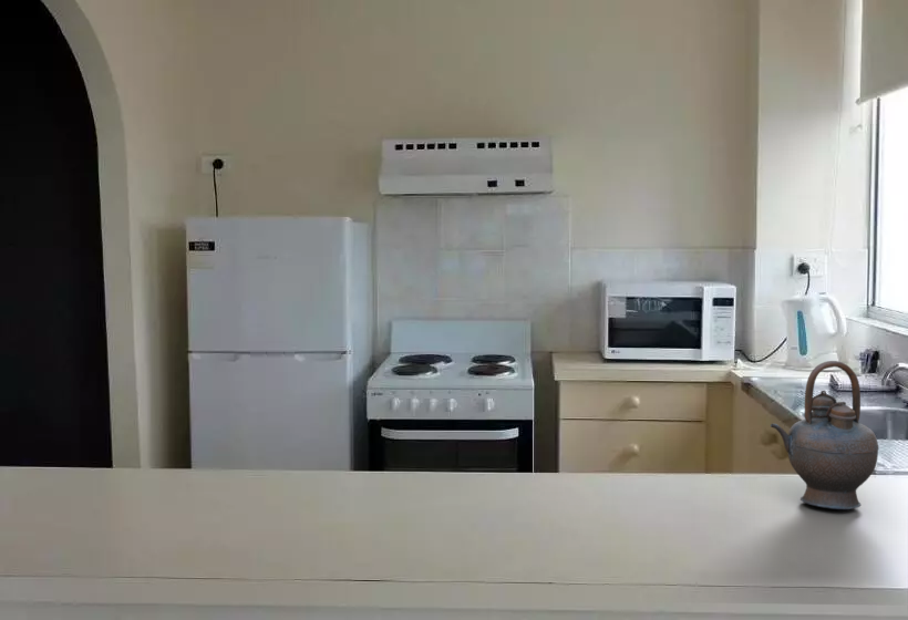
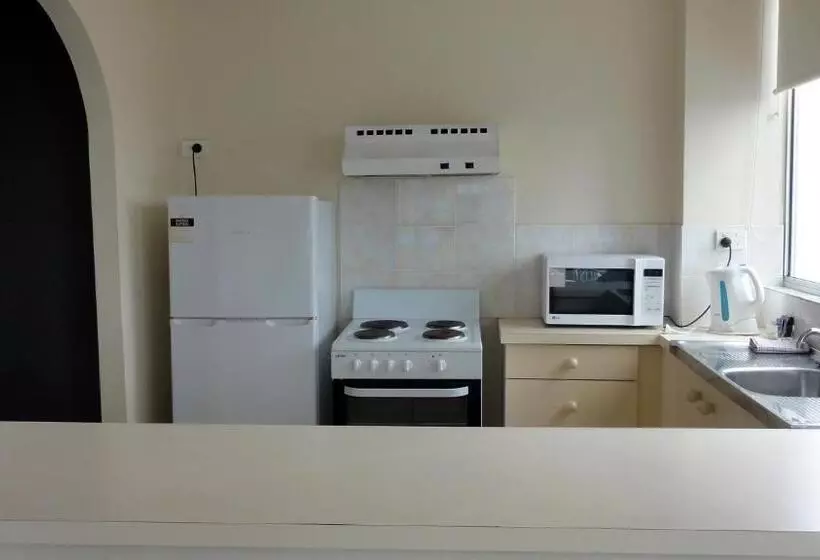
- teapot (822, 432)
